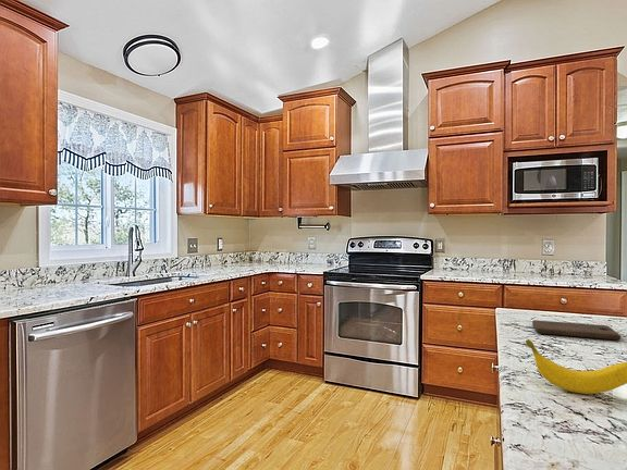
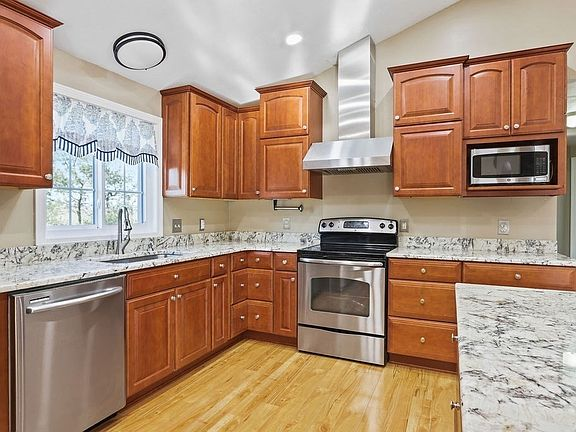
- cutting board (573, 329)
- banana (578, 371)
